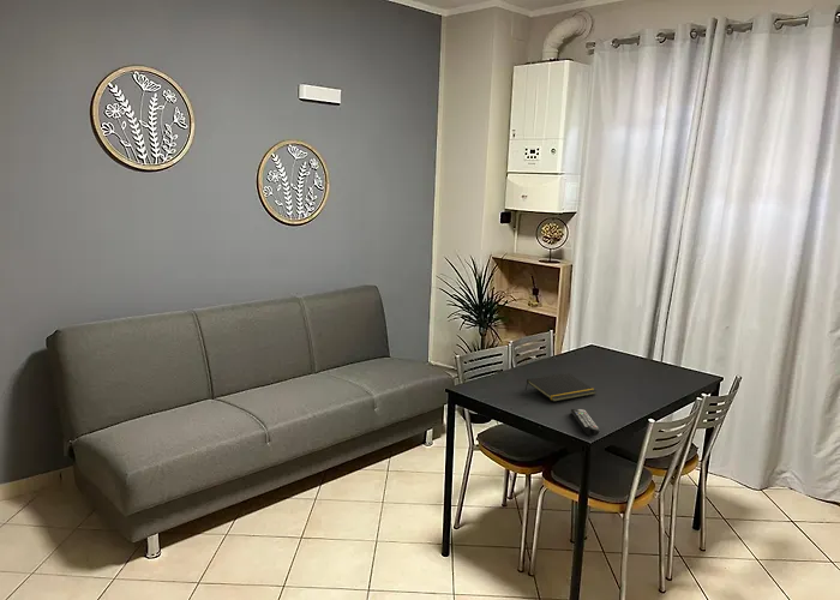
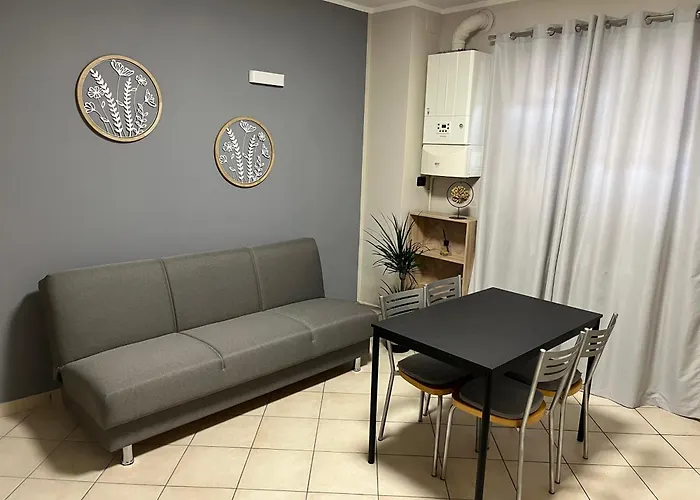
- remote control (583, 420)
- notepad (560, 386)
